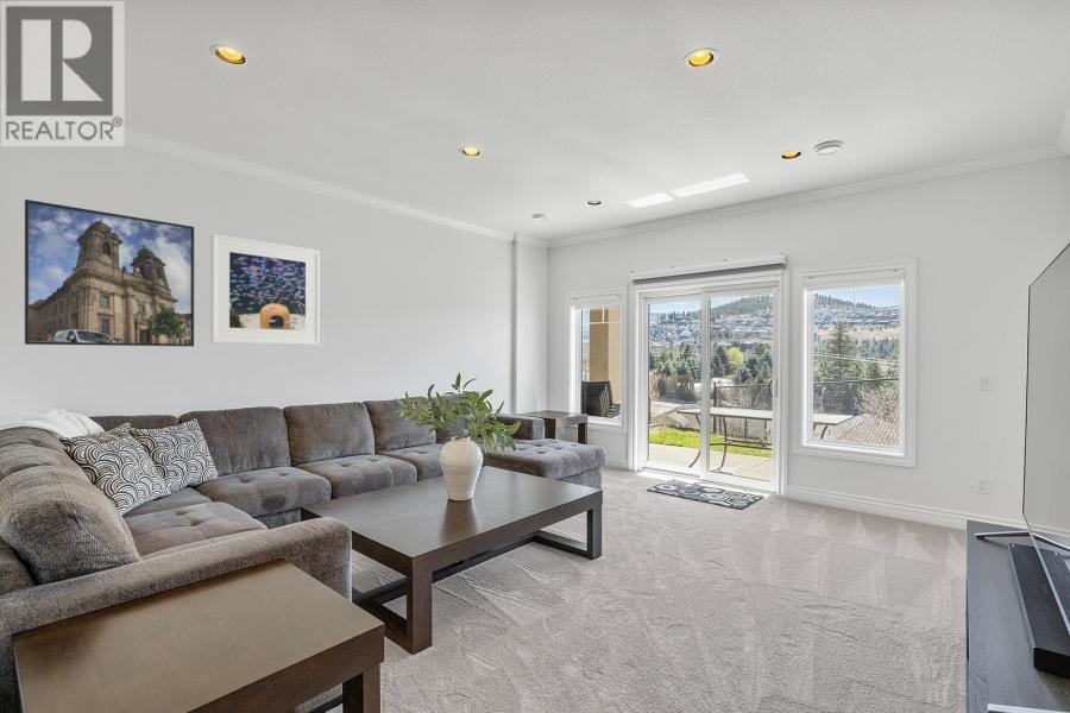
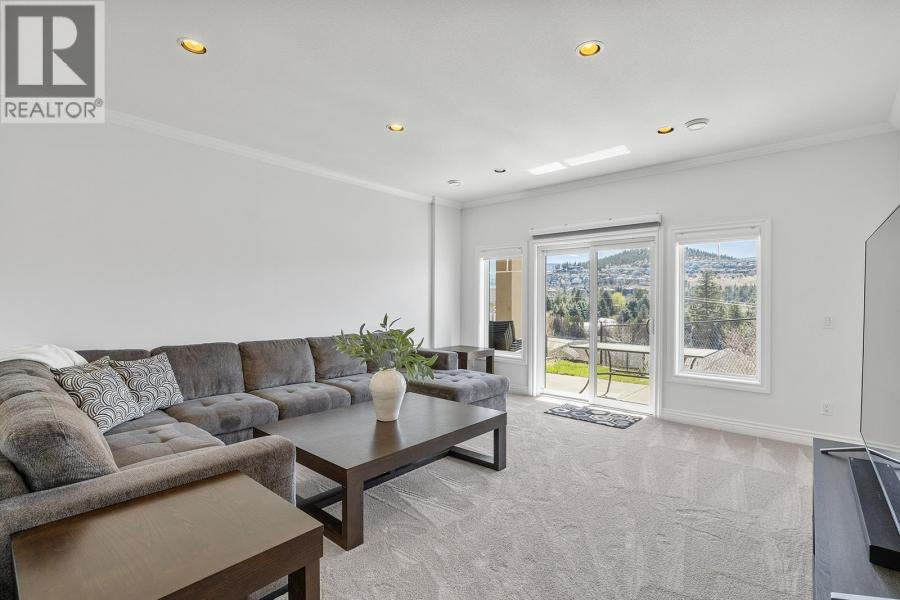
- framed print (269, 292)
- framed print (117, 279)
